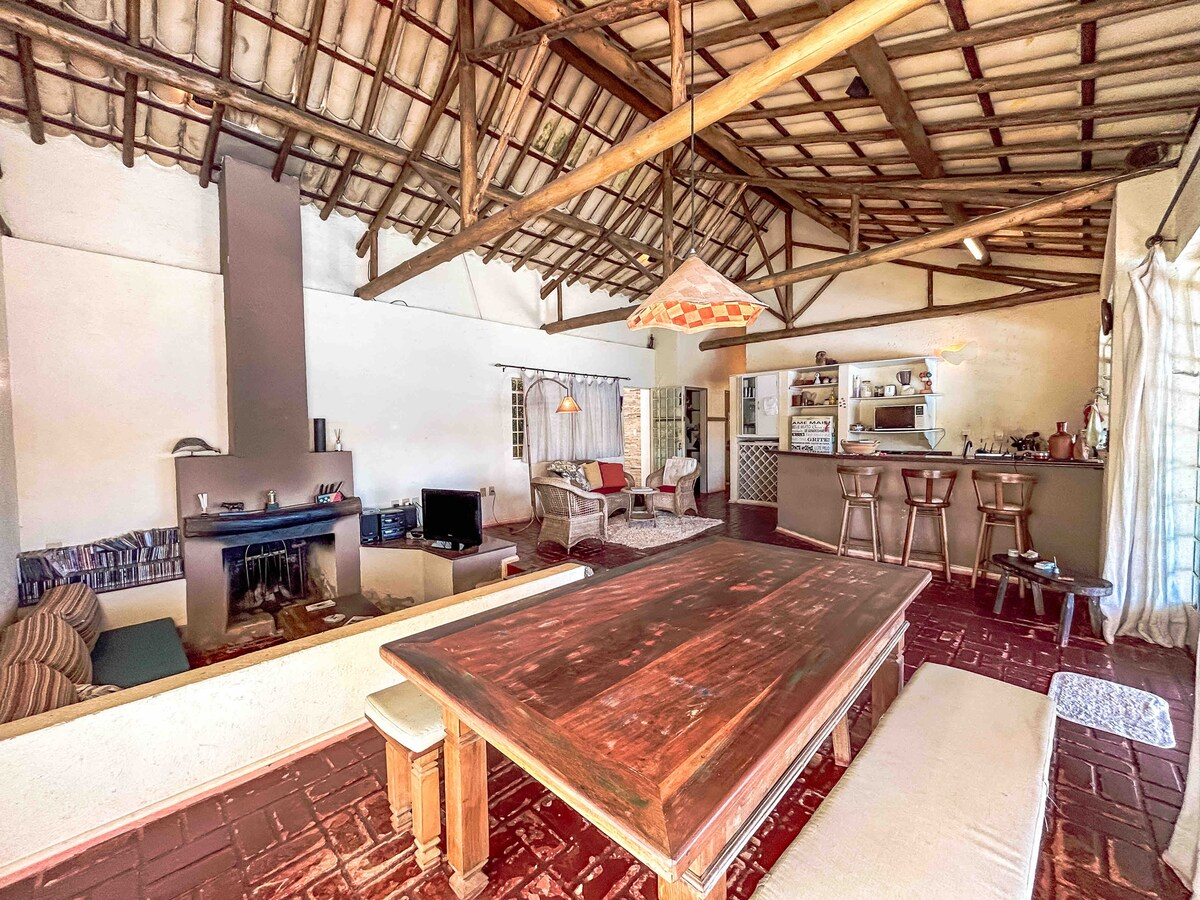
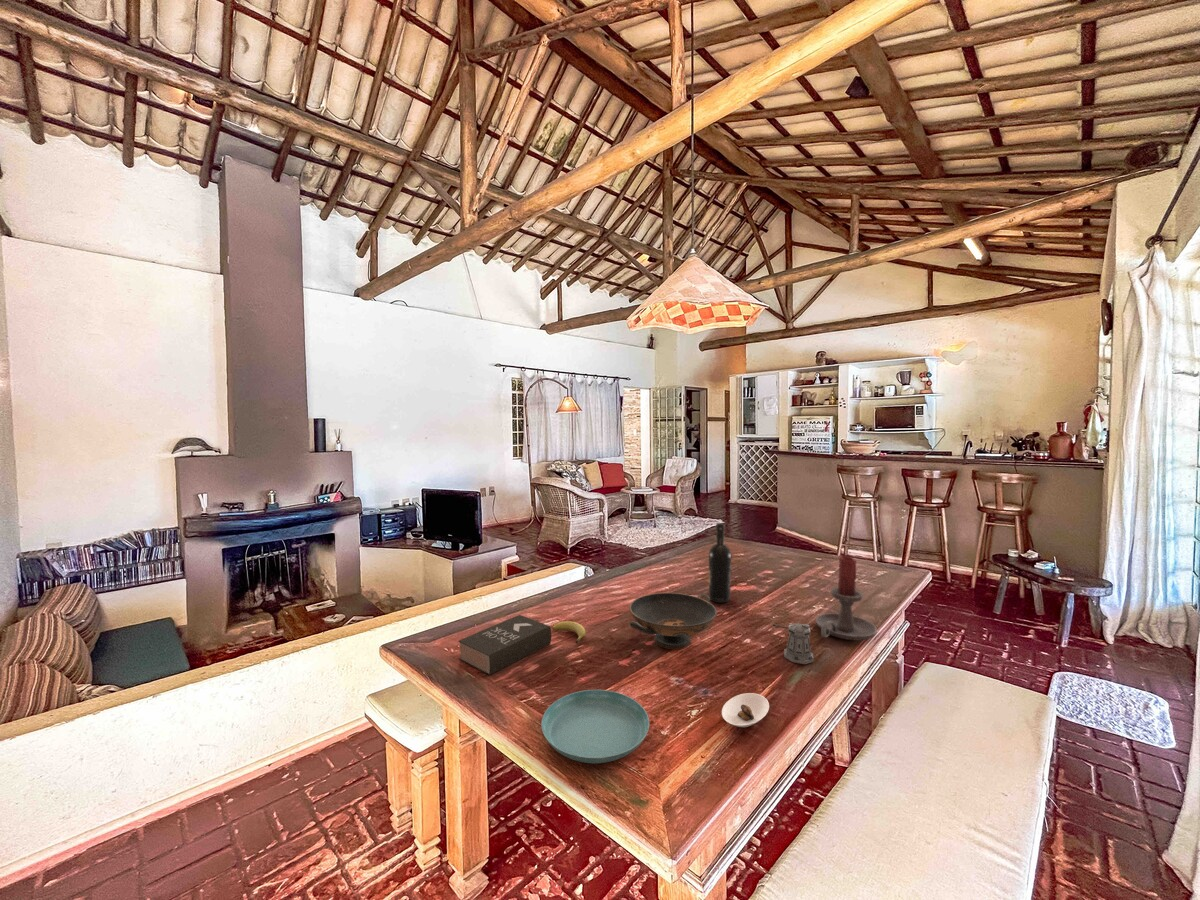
+ wine bottle (719, 561)
+ saucer (595, 726)
+ candle holder (842, 595)
+ decorative bowl (672, 623)
+ saucer (745, 712)
+ pepper shaker (795, 639)
+ fruit (571, 629)
+ book (506, 642)
